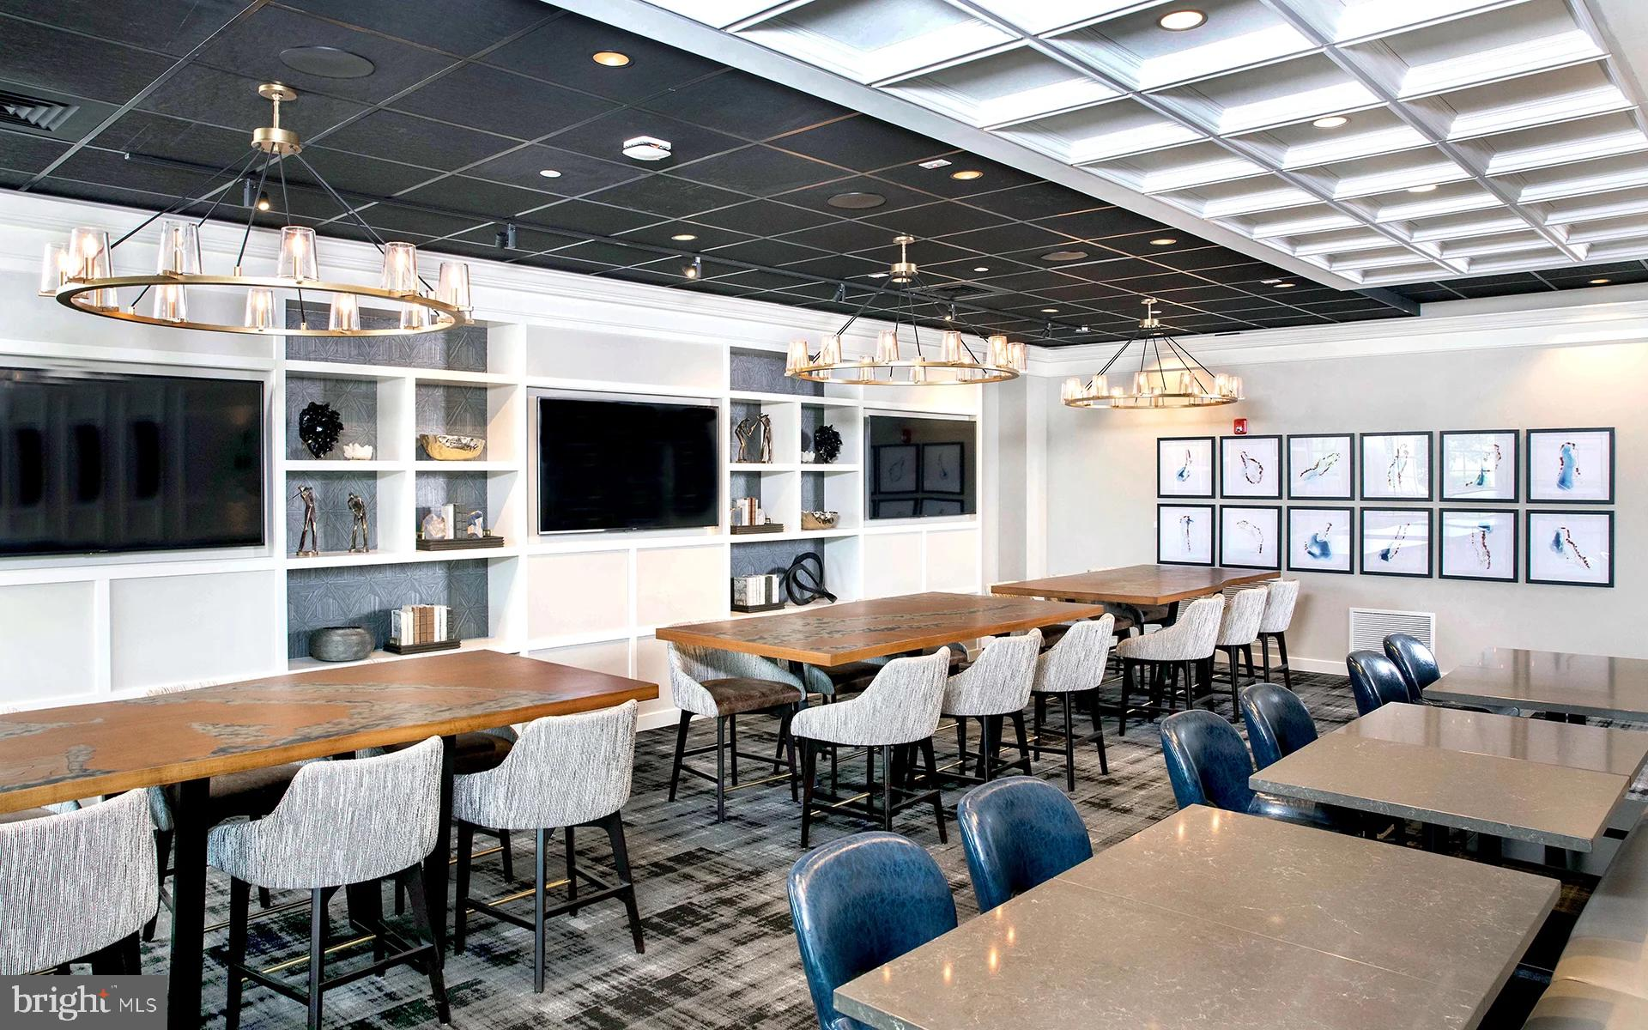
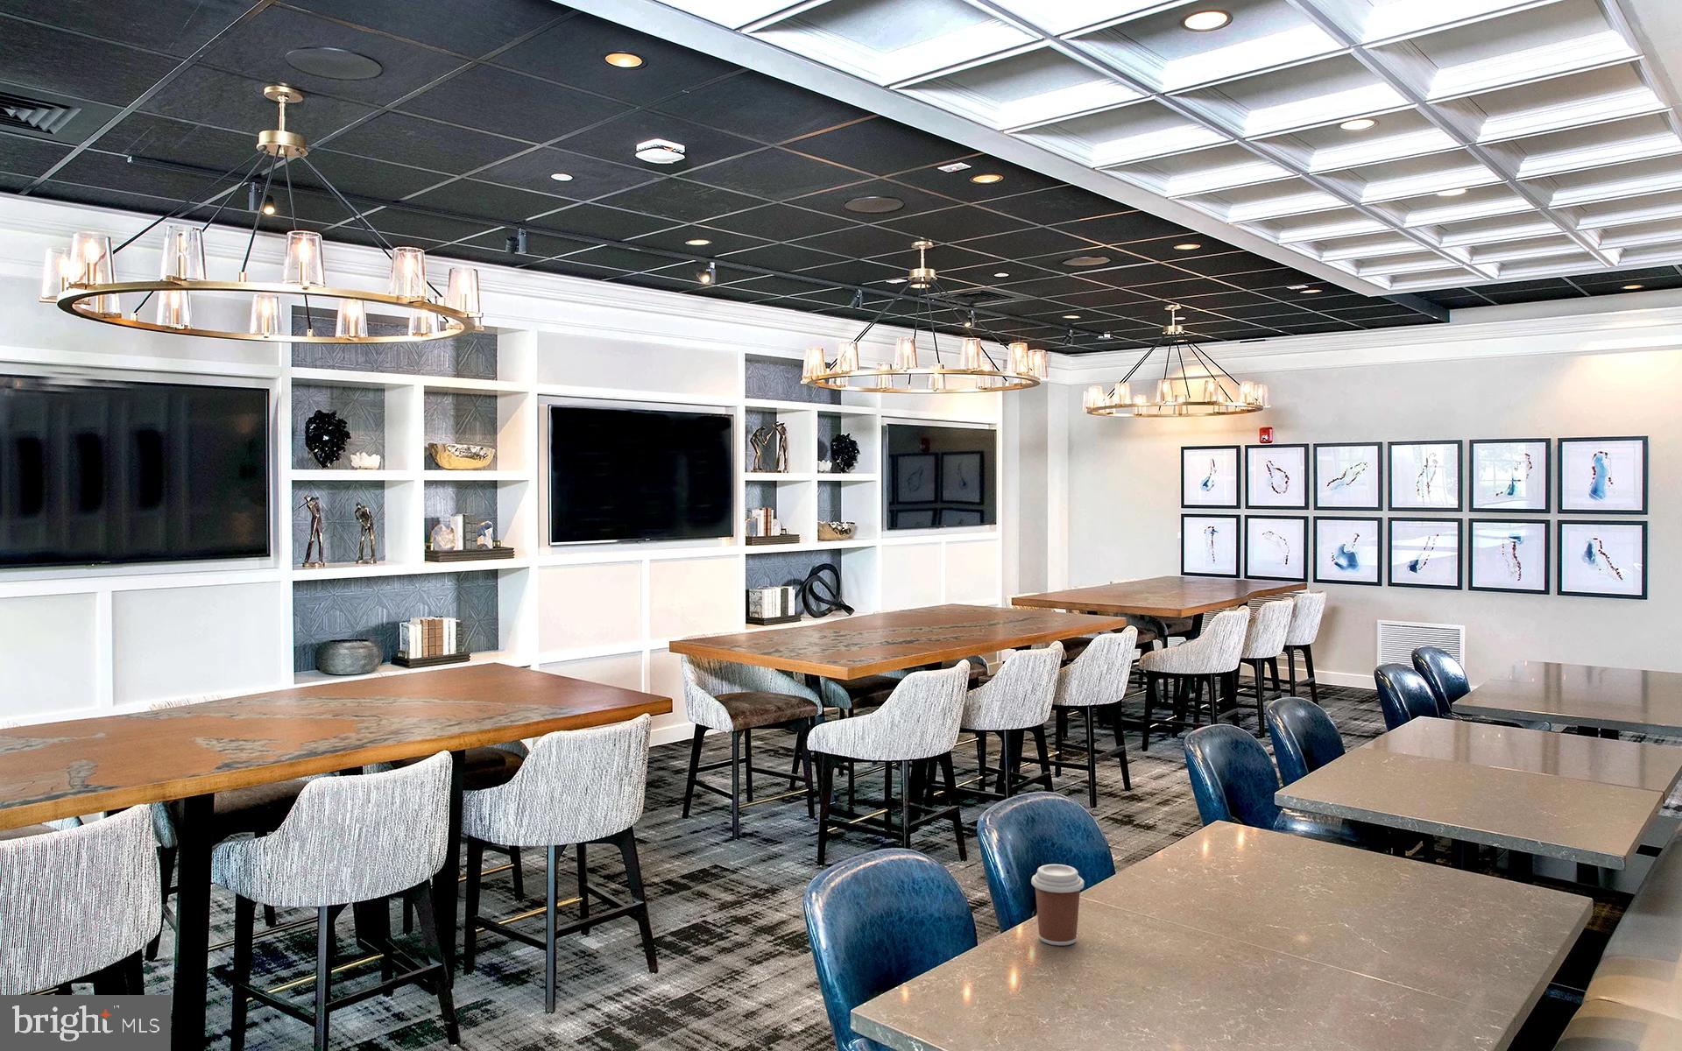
+ coffee cup (1057, 903)
